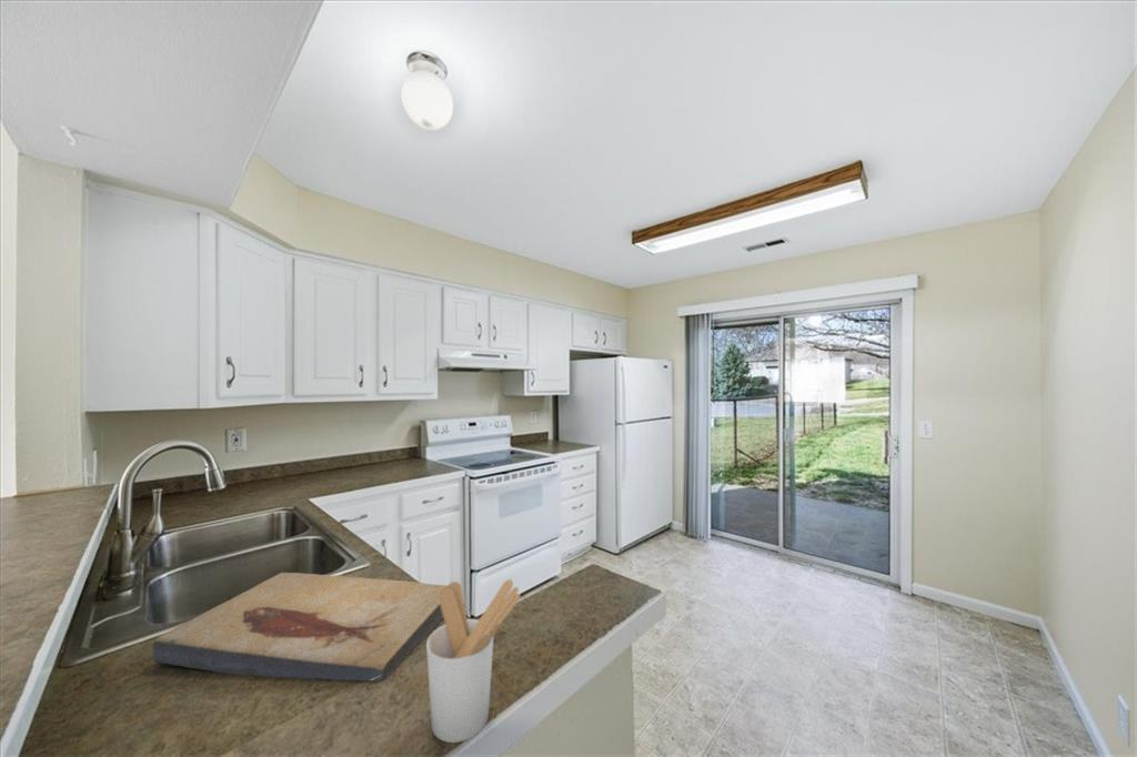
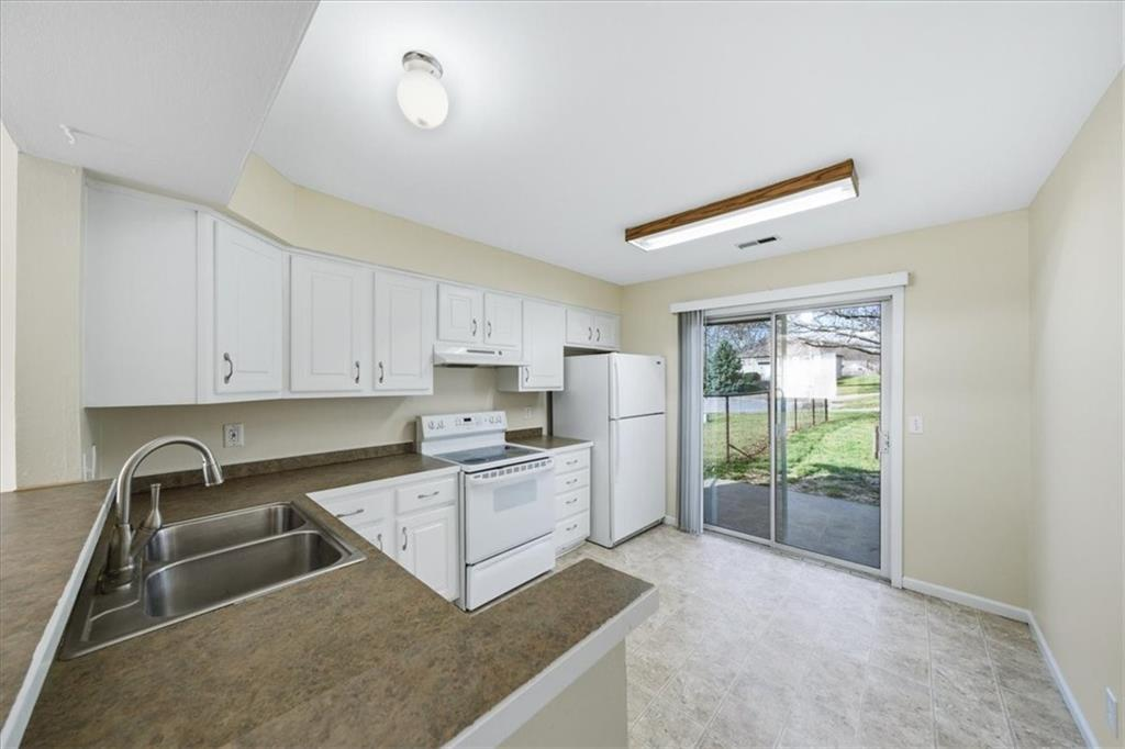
- fish fossil (321, 619)
- utensil holder (476, 652)
